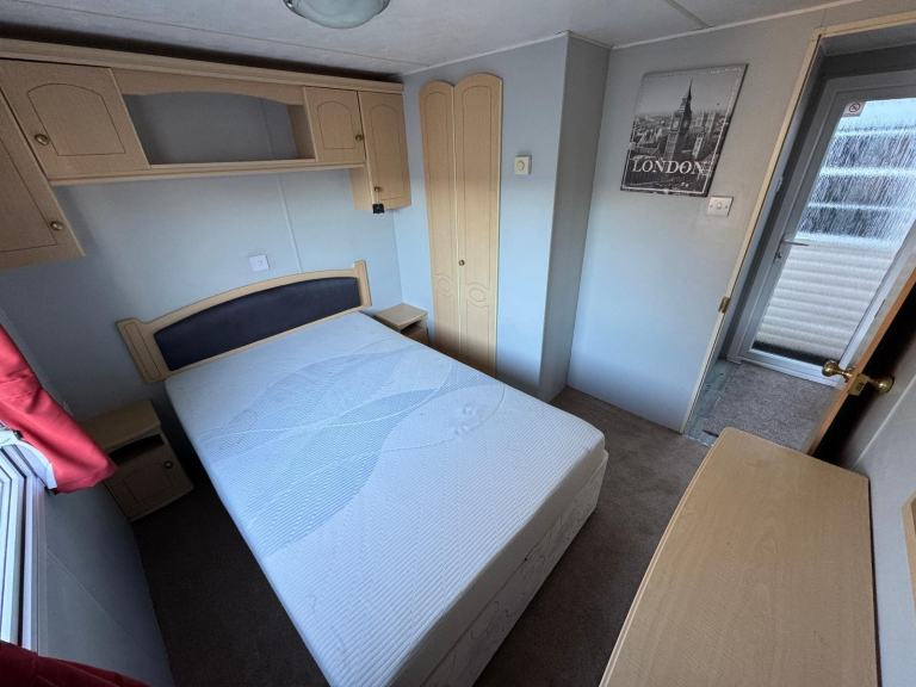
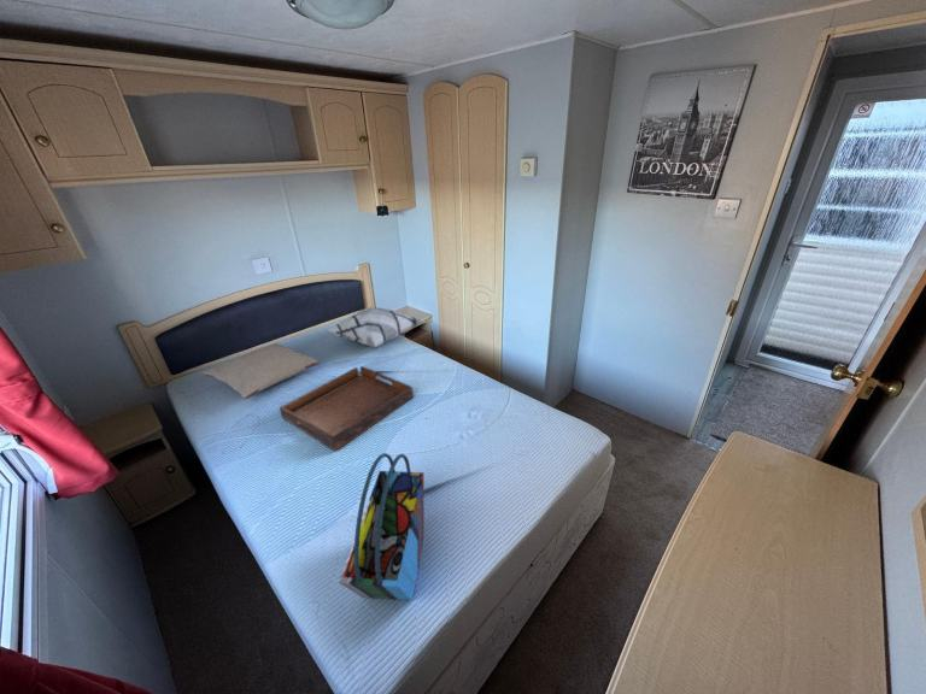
+ serving tray (348, 401)
+ decorative pillow (375, 325)
+ tote bag (387, 523)
+ pillow (263, 367)
